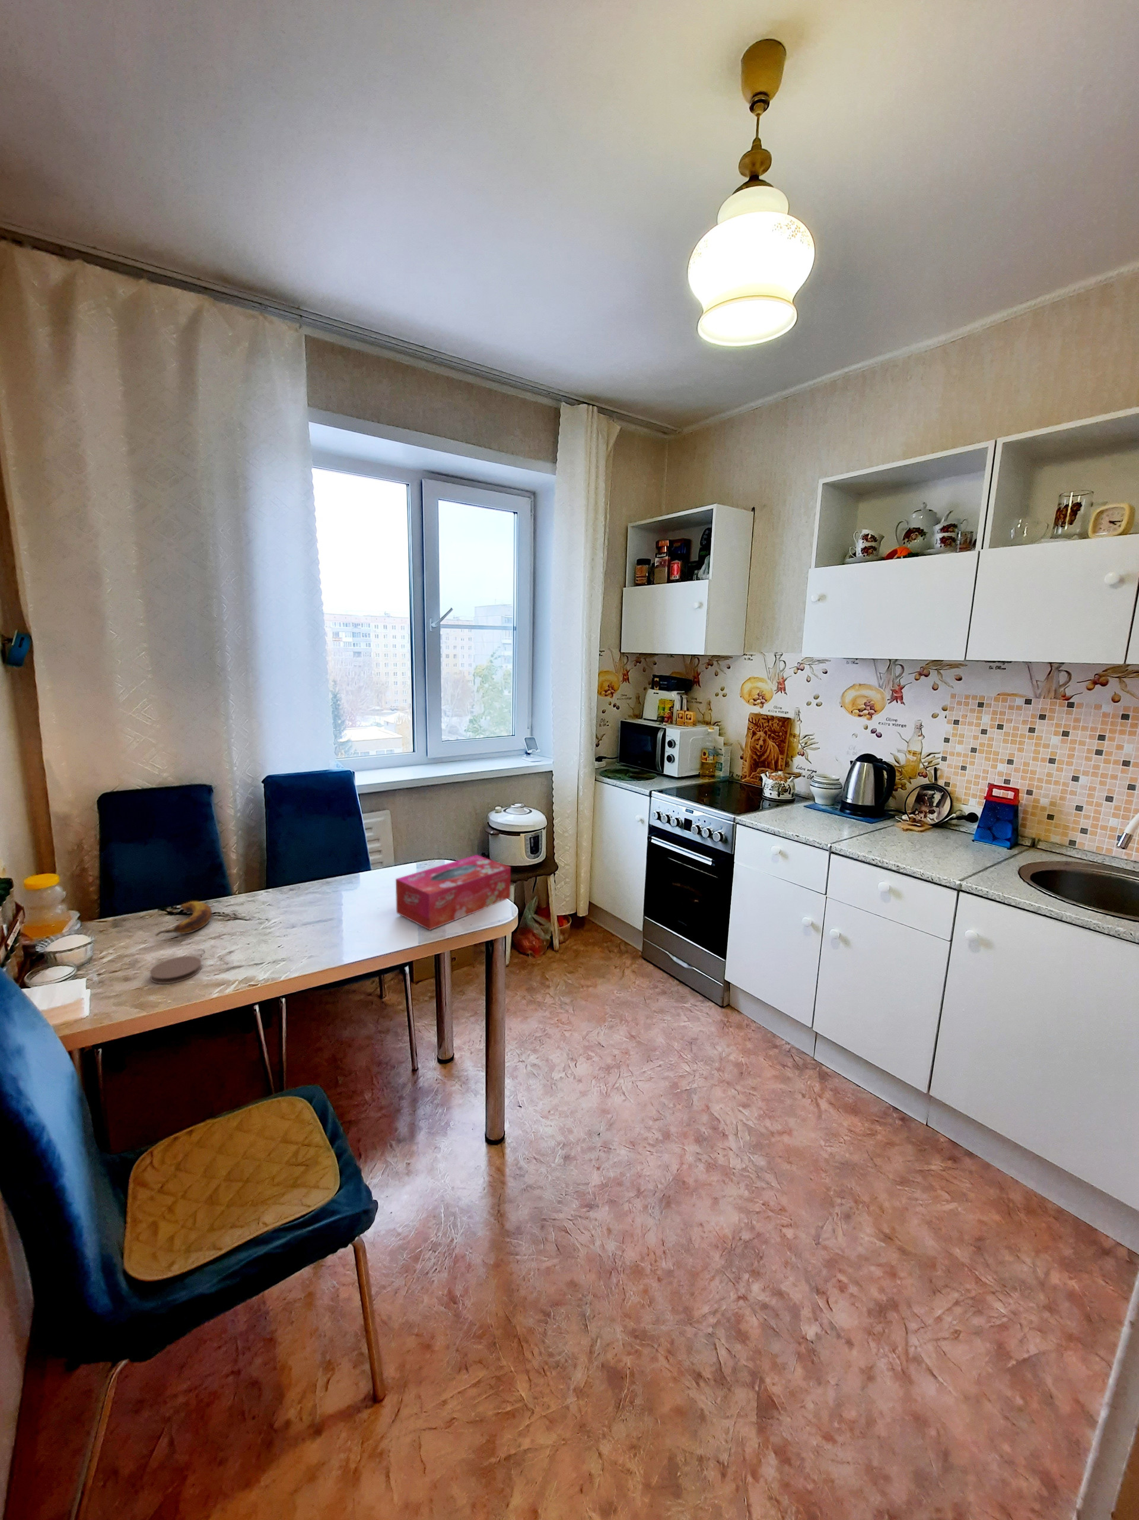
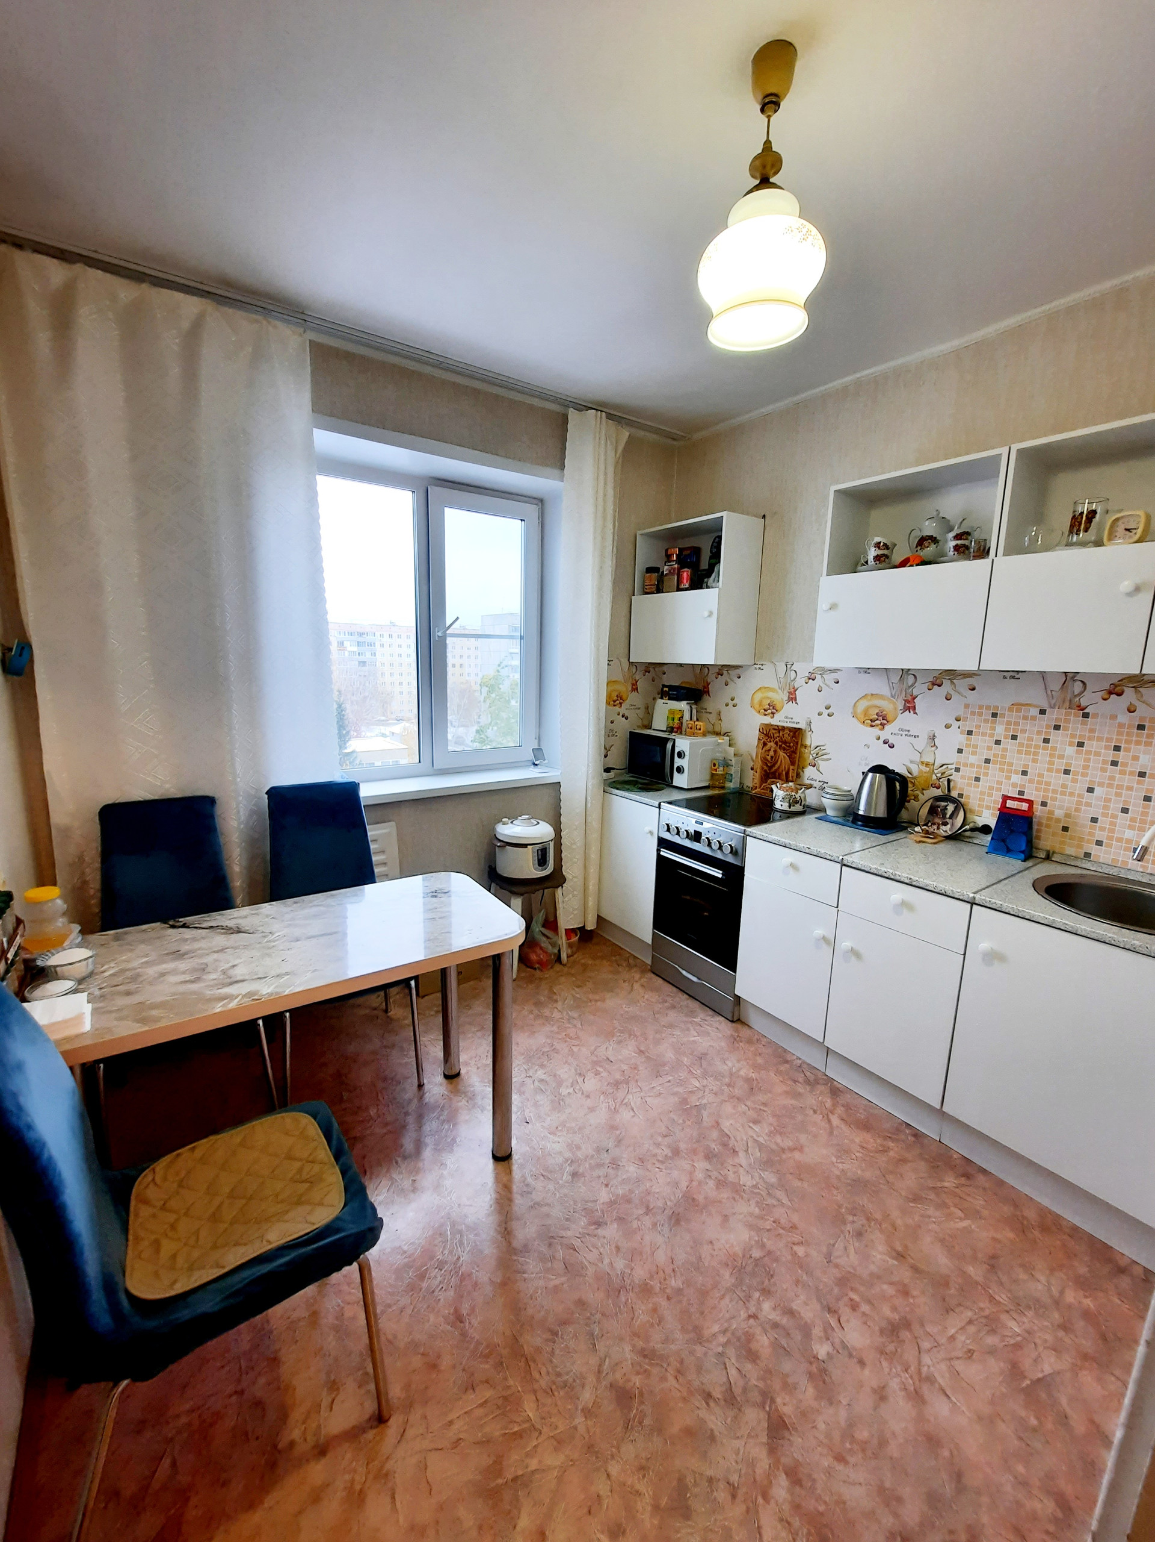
- tissue box (455, 889)
- coaster (176, 969)
- banana (188, 918)
